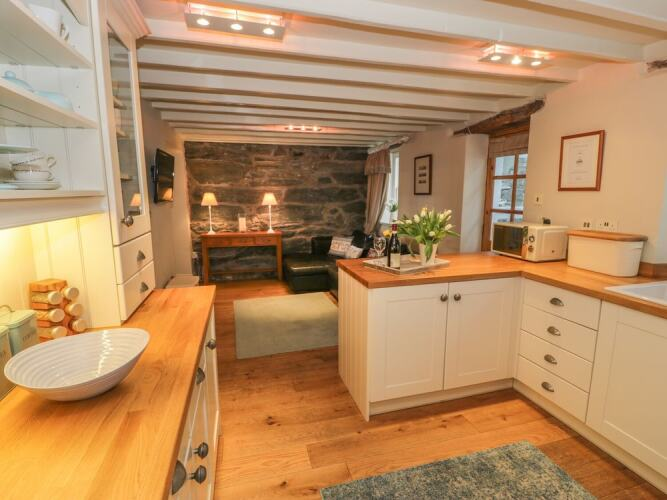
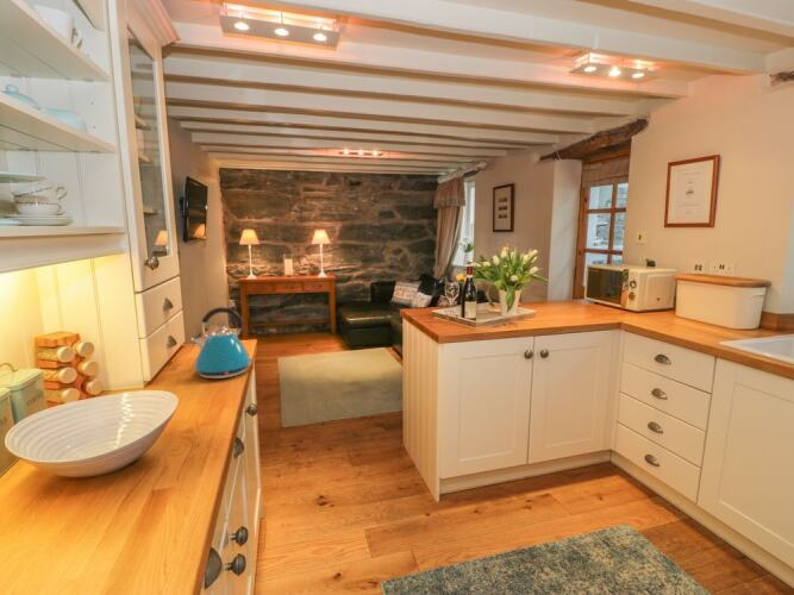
+ kettle (223, 339)
